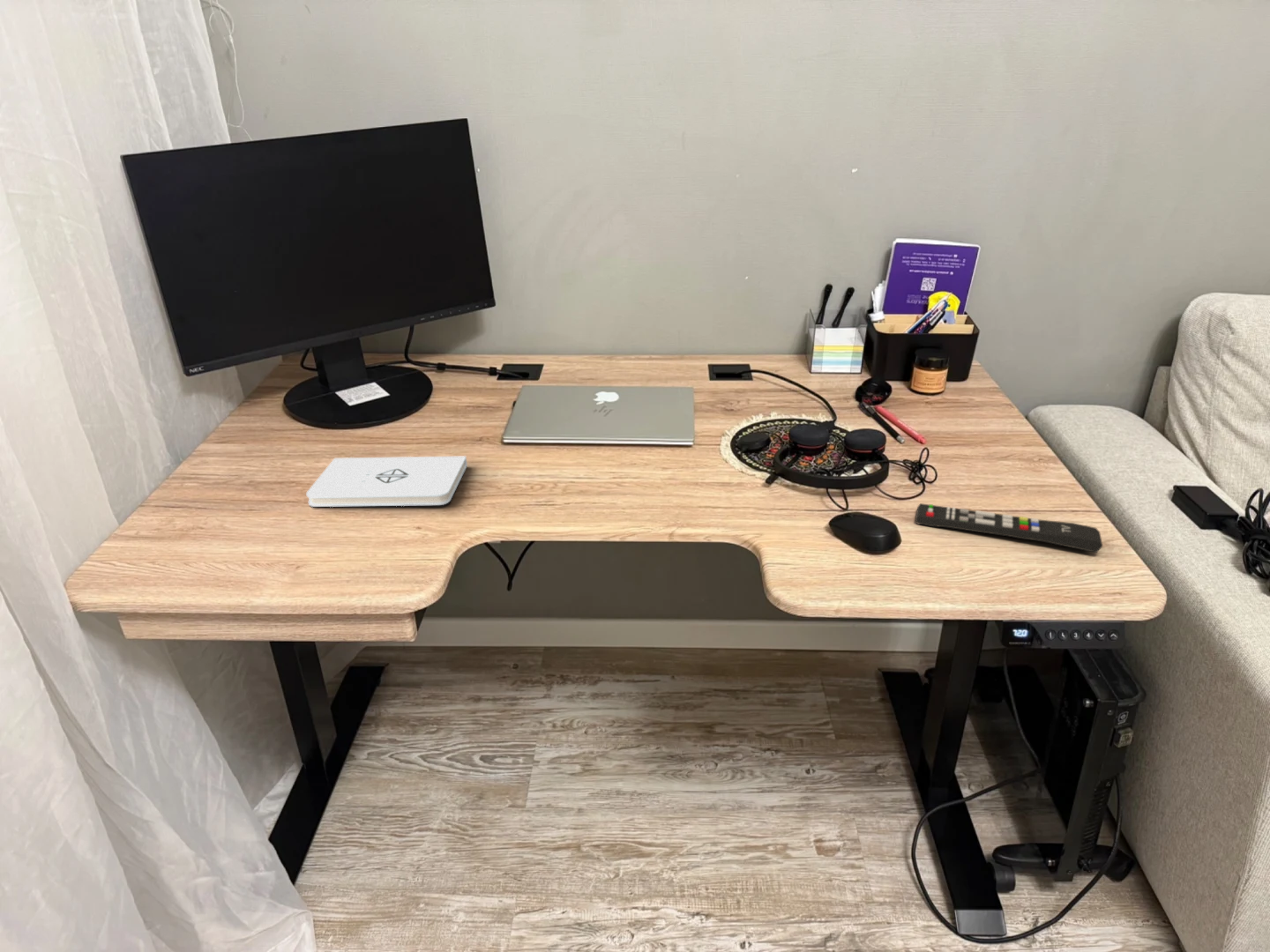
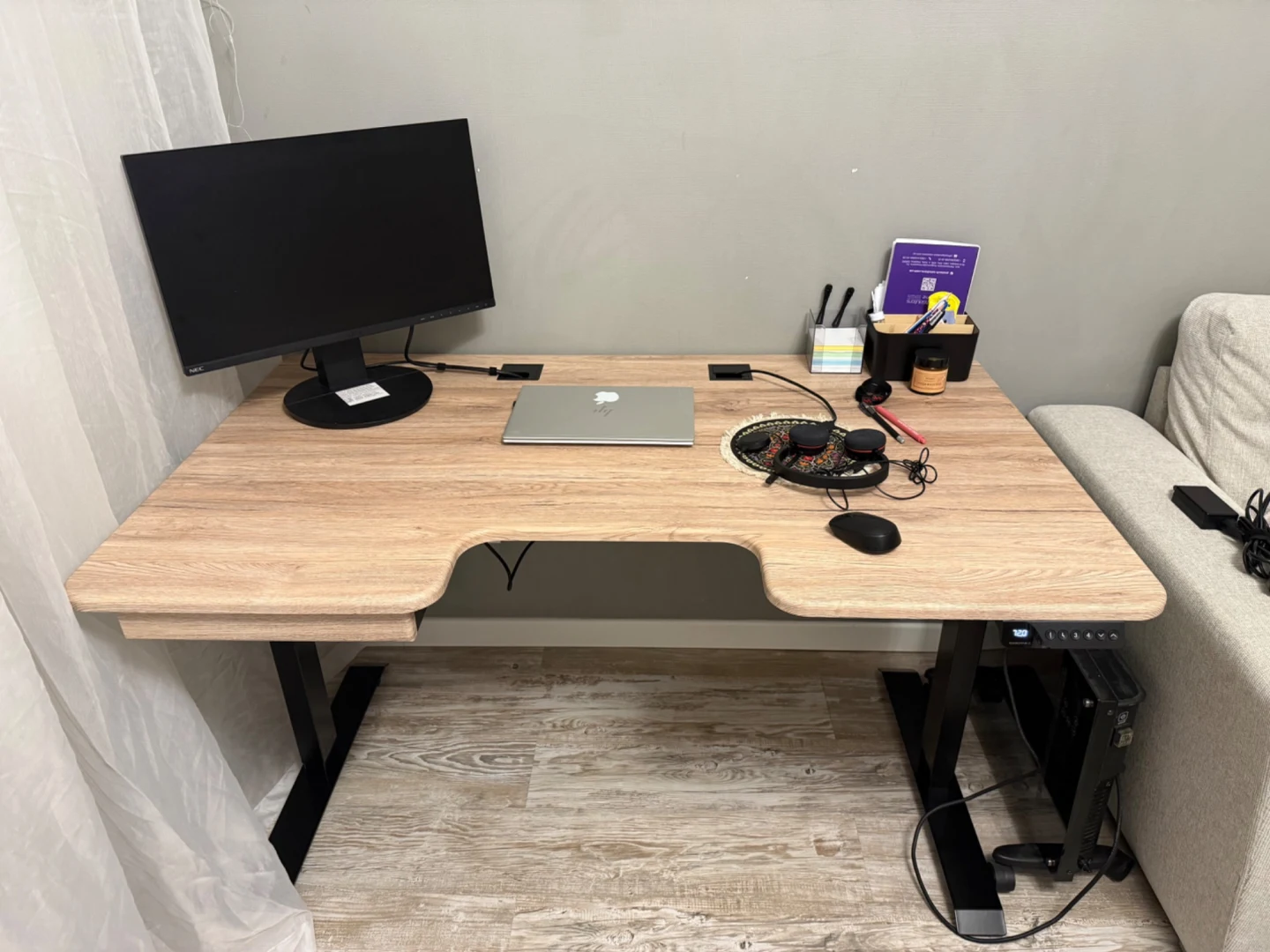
- notepad (388, 480)
- remote control (1005, 526)
